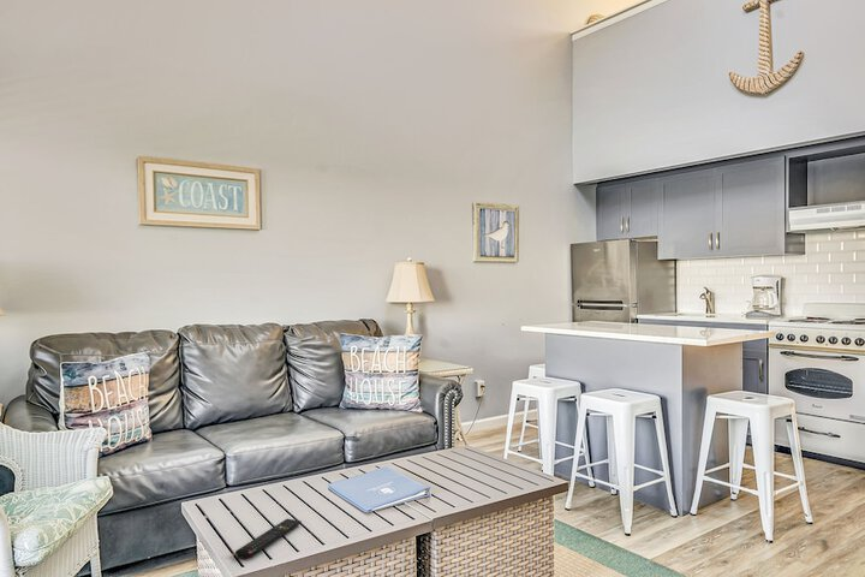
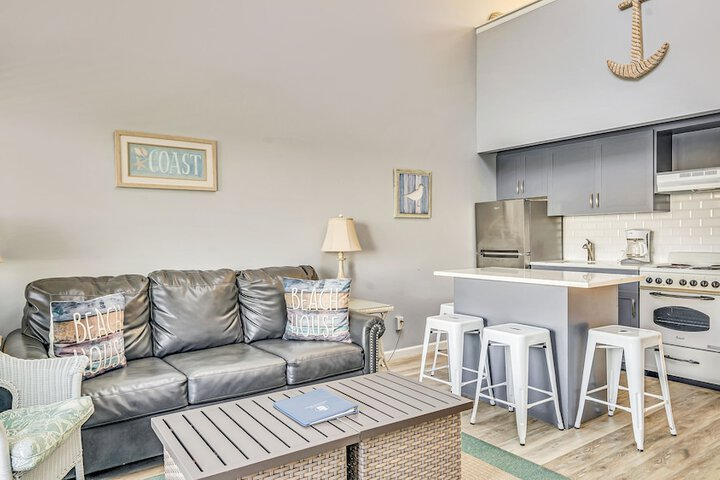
- remote control (269, 537)
